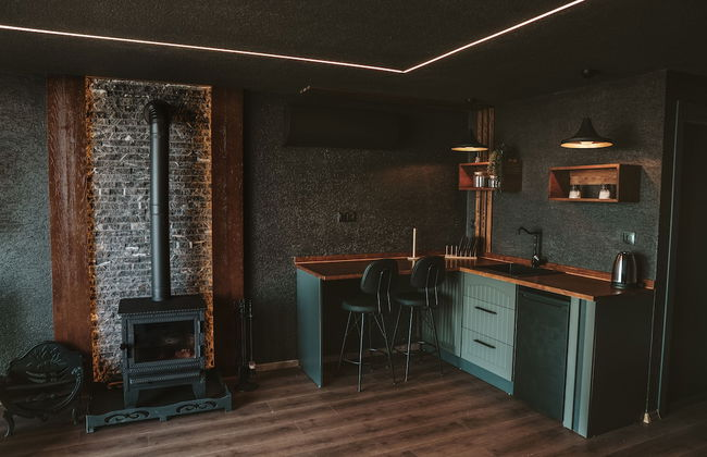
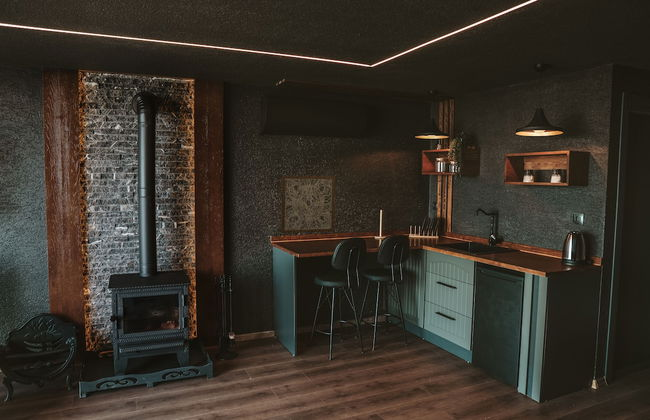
+ wall art (306, 204)
